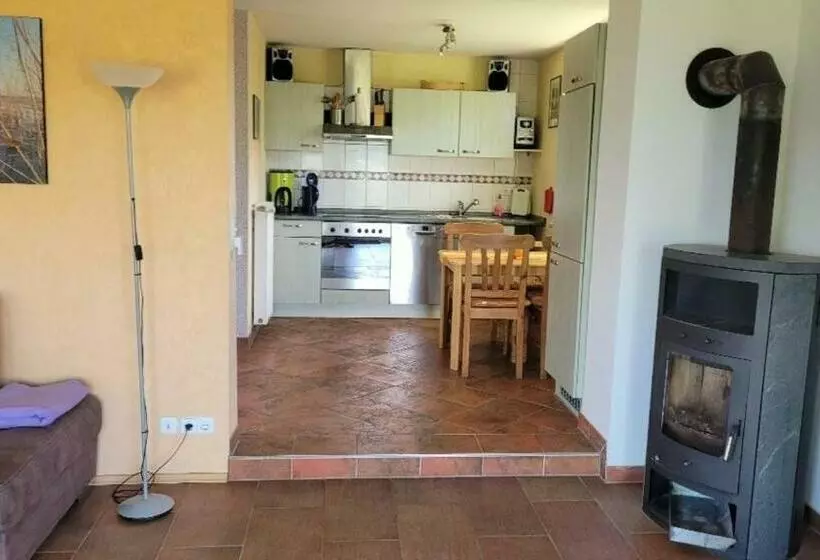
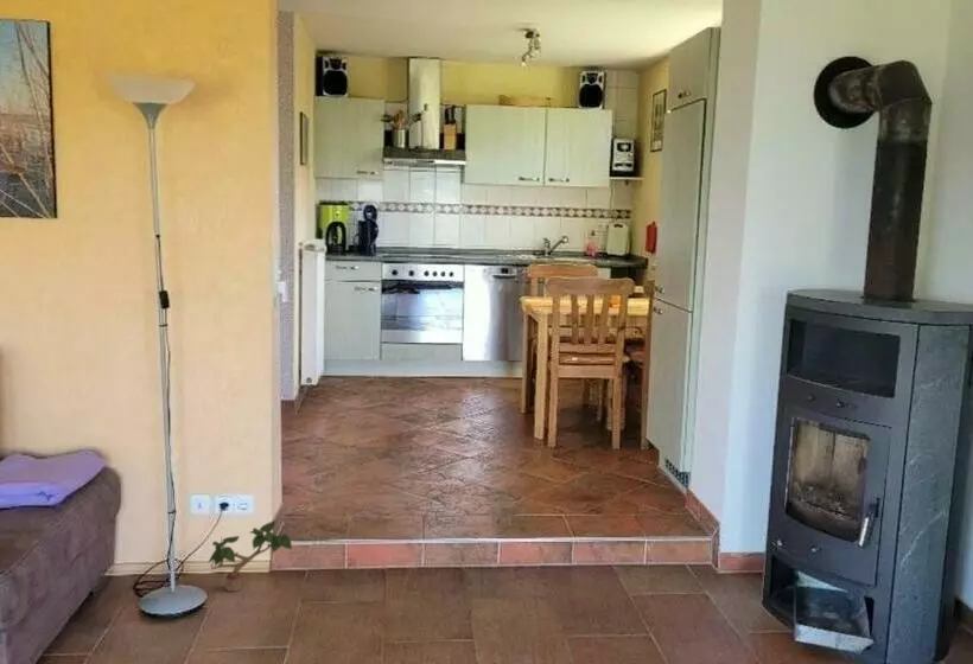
+ potted plant (252, 558)
